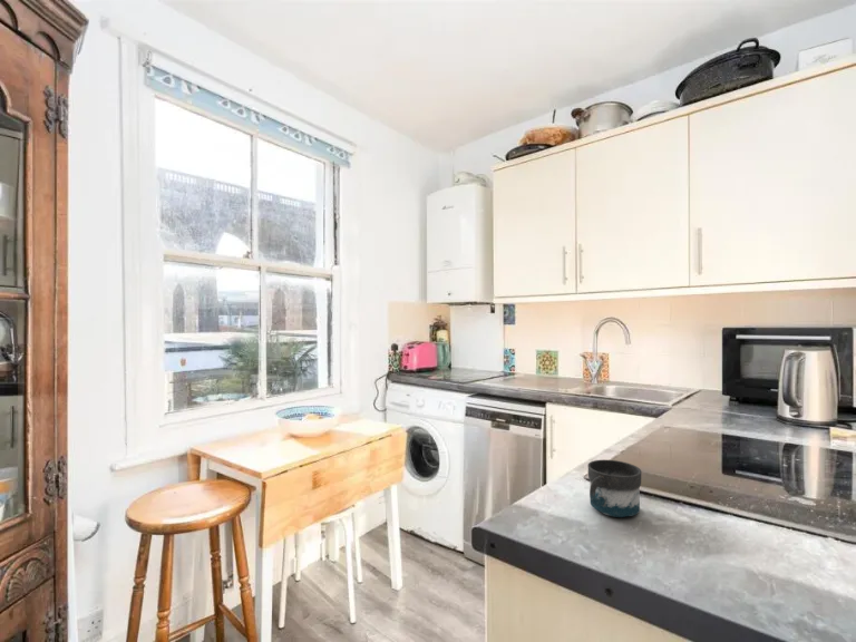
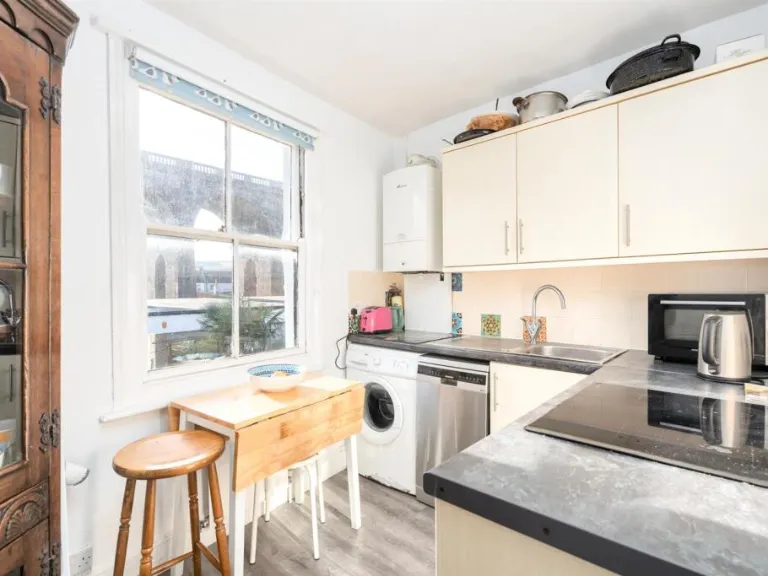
- mug (614, 489)
